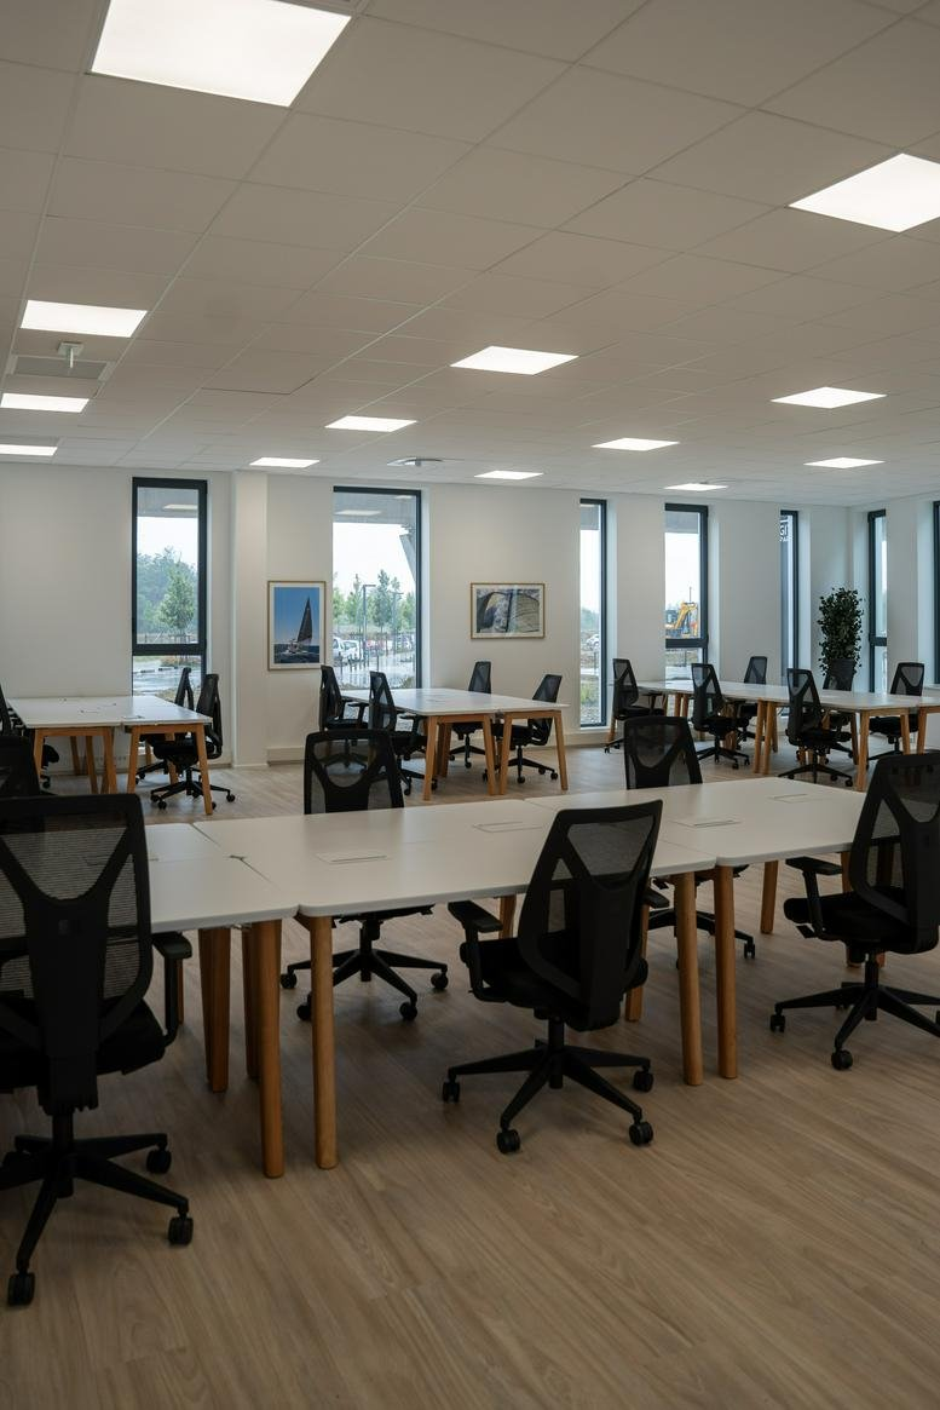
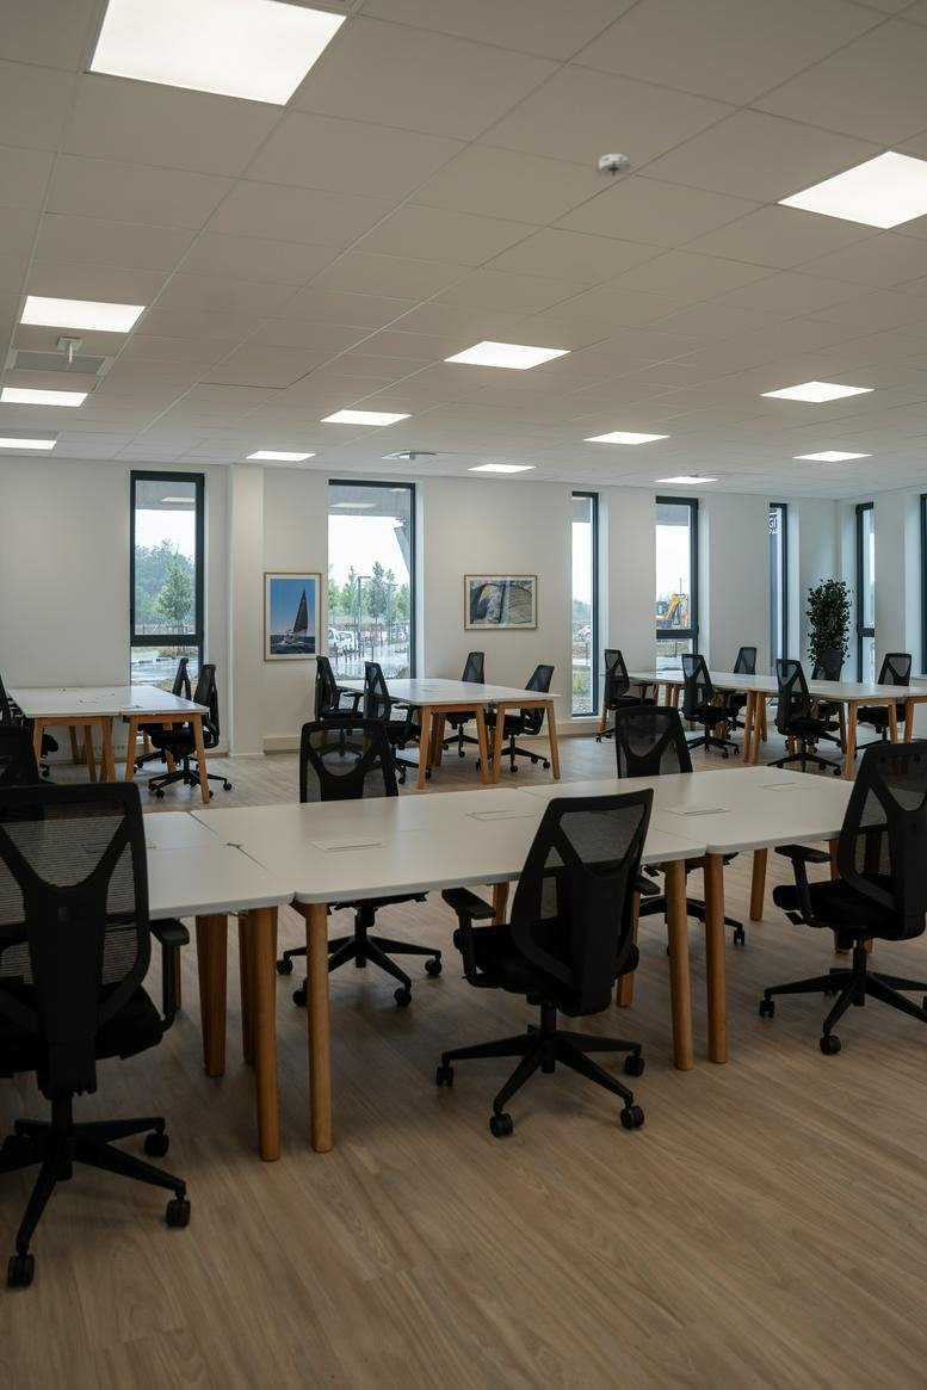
+ smoke detector (612, 165)
